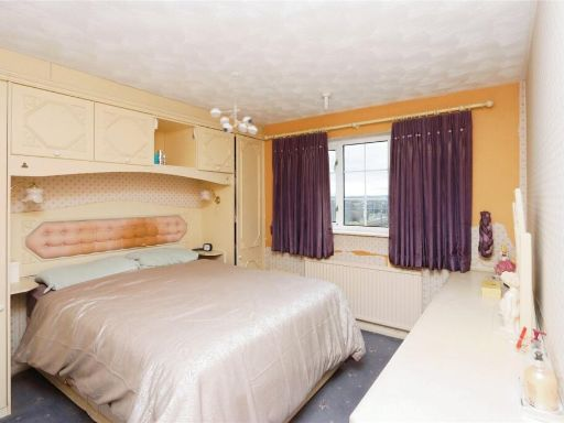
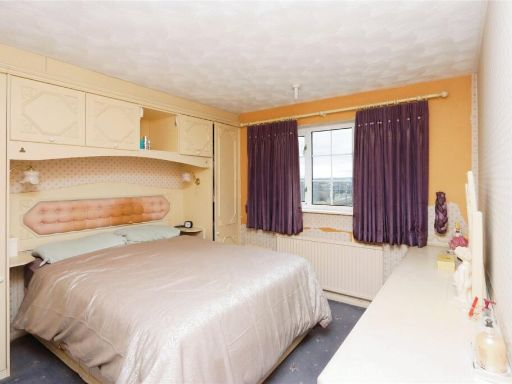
- ceiling light fixture (235, 106)
